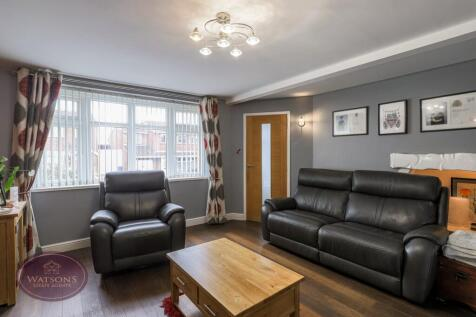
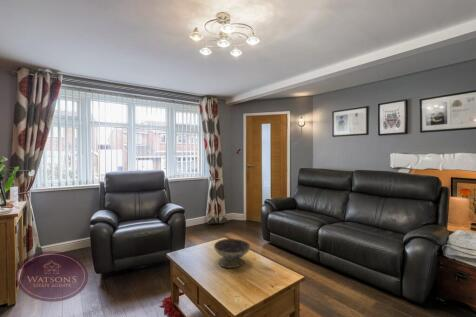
+ decorative bowl (232, 253)
